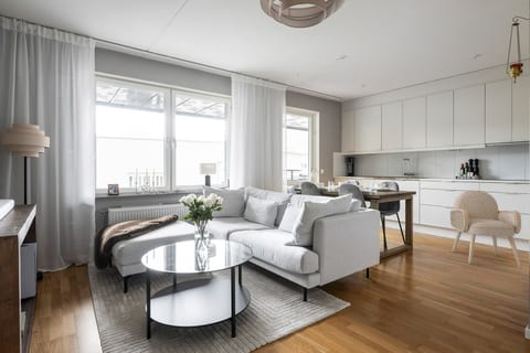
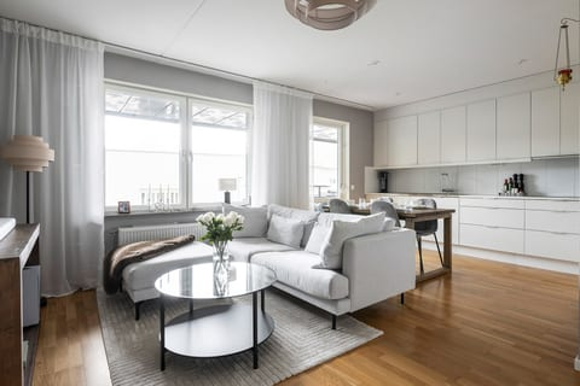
- armchair (483, 225)
